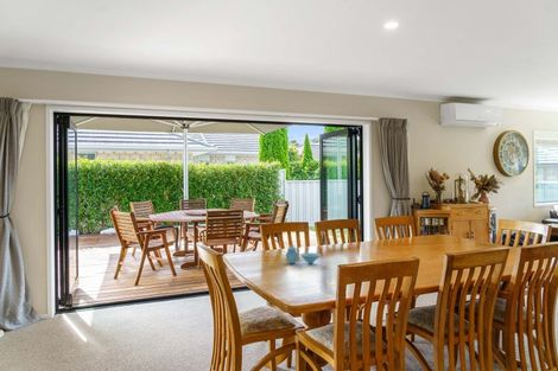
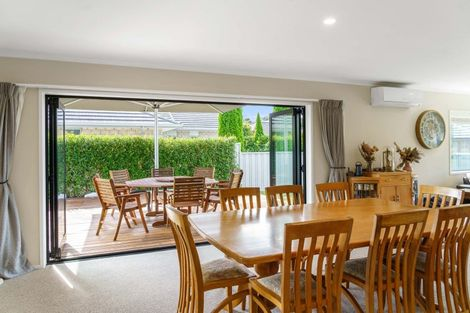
- decorative bowl (303, 254)
